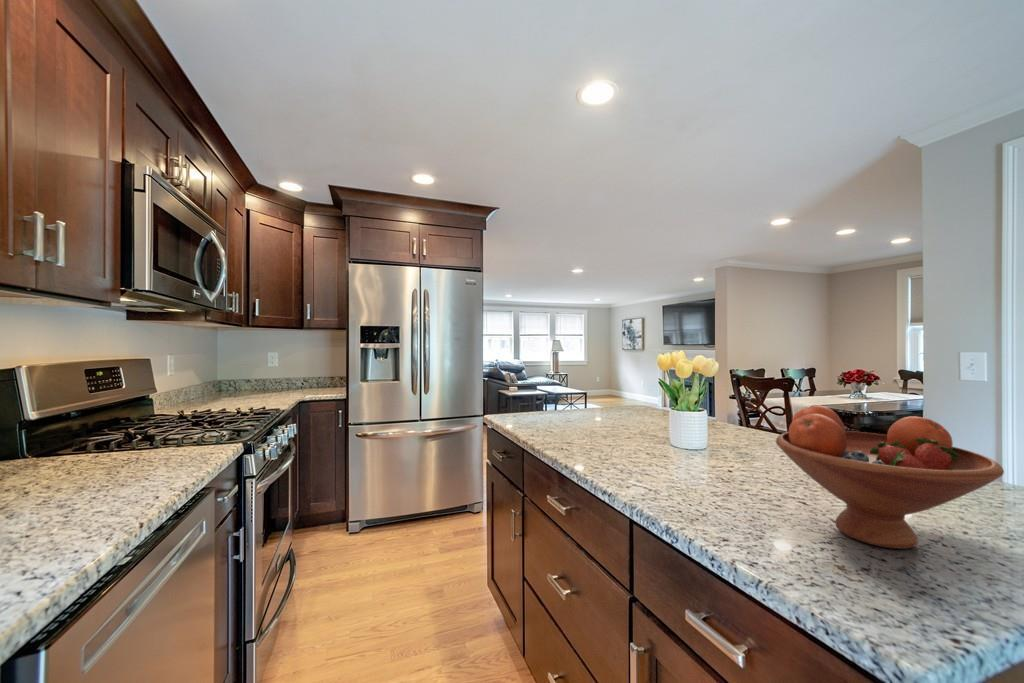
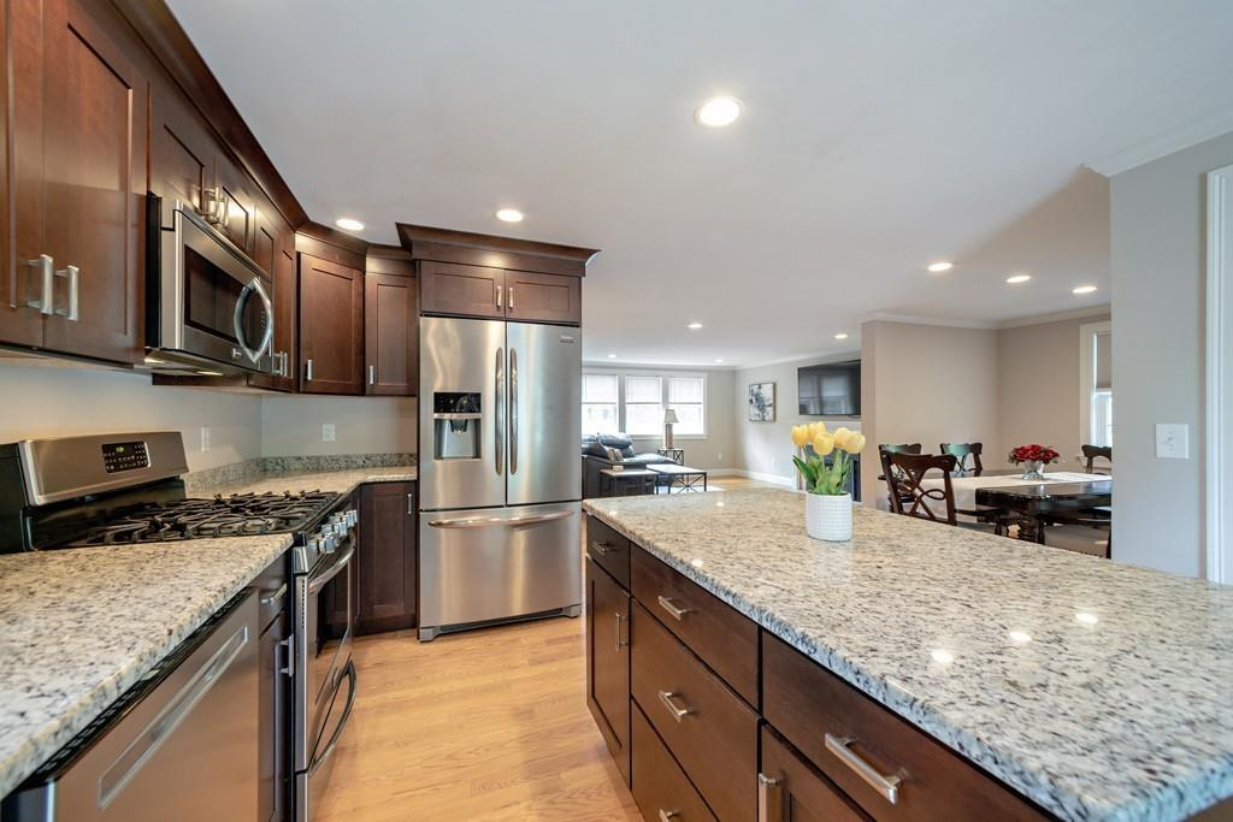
- fruit bowl (874, 474)
